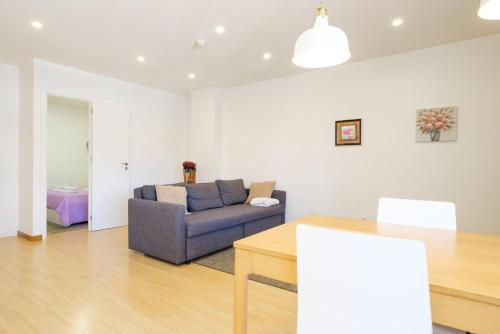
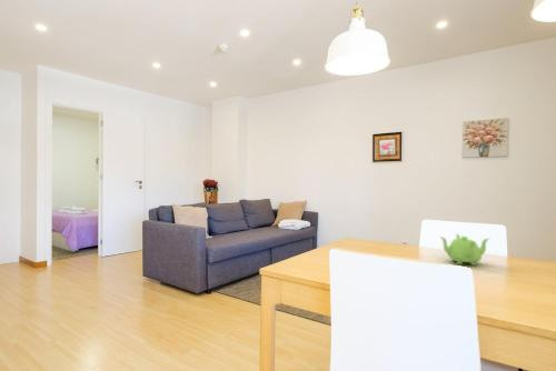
+ teapot (464, 249)
